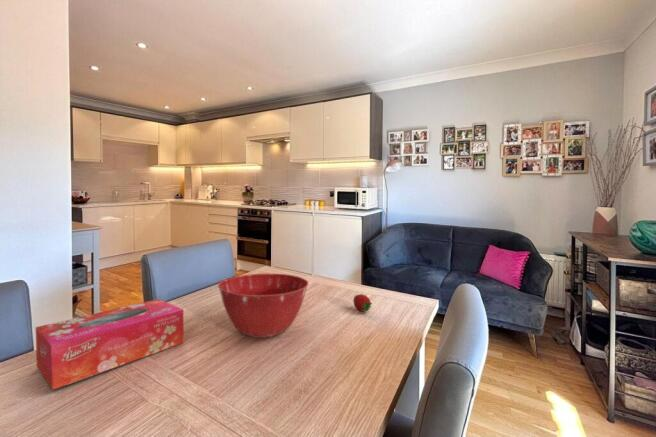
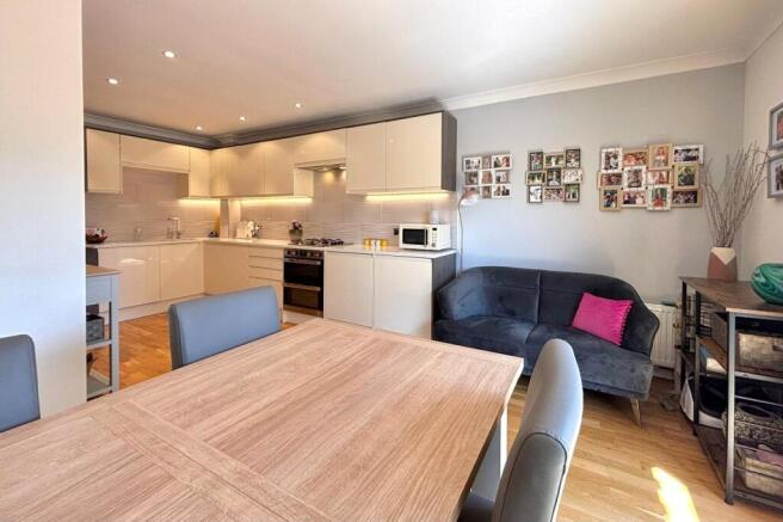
- tissue box (116, 335)
- fruit (361, 302)
- mixing bowl (264, 305)
